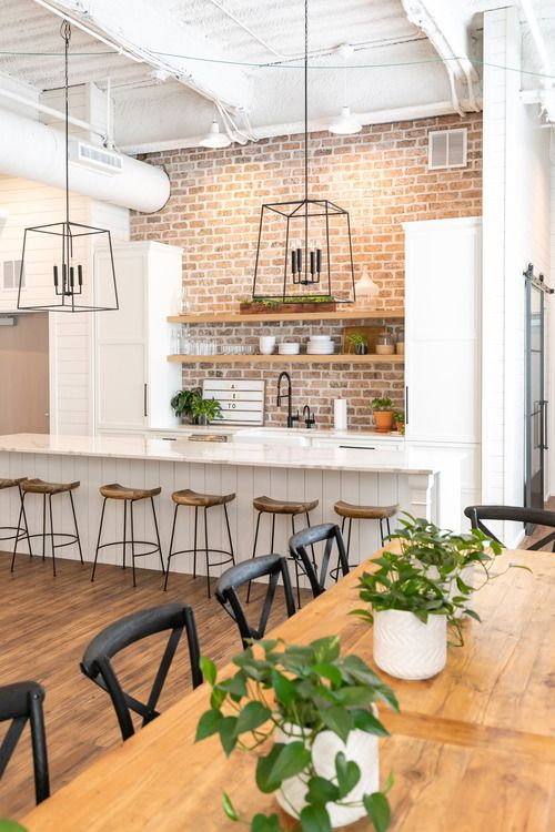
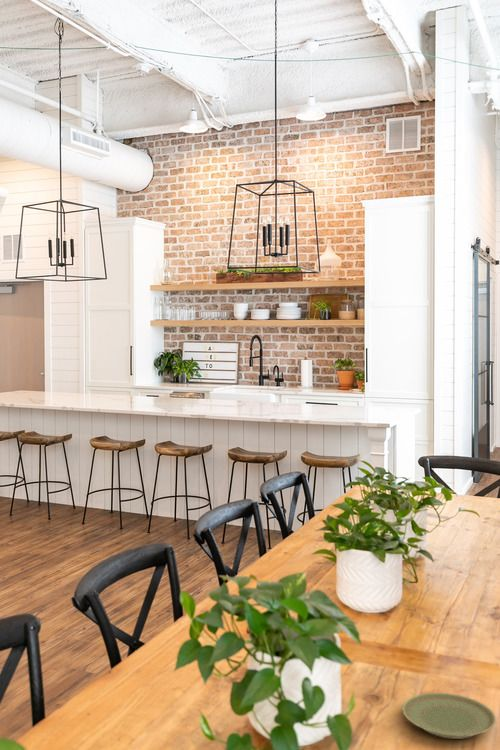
+ plate (448, 718)
